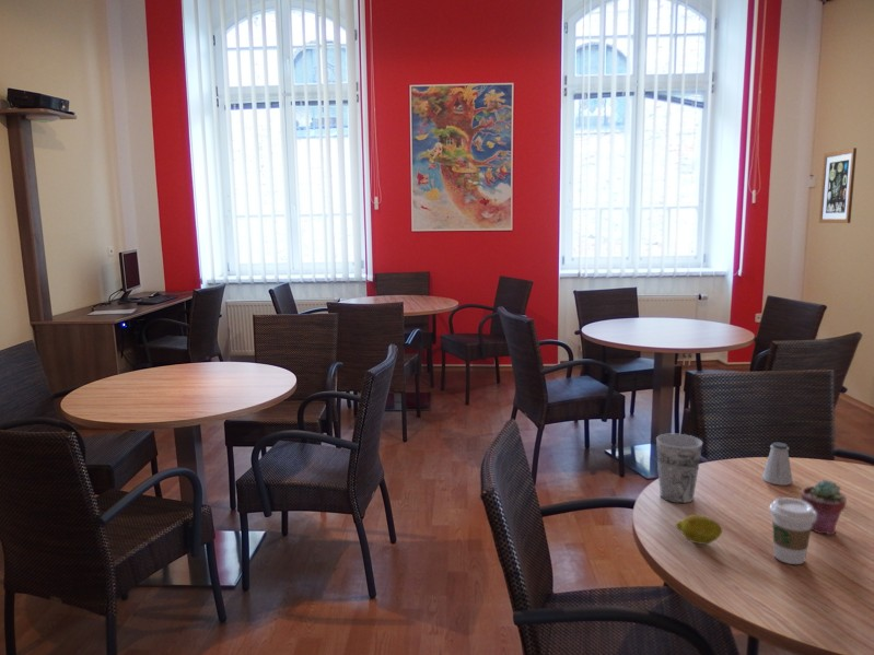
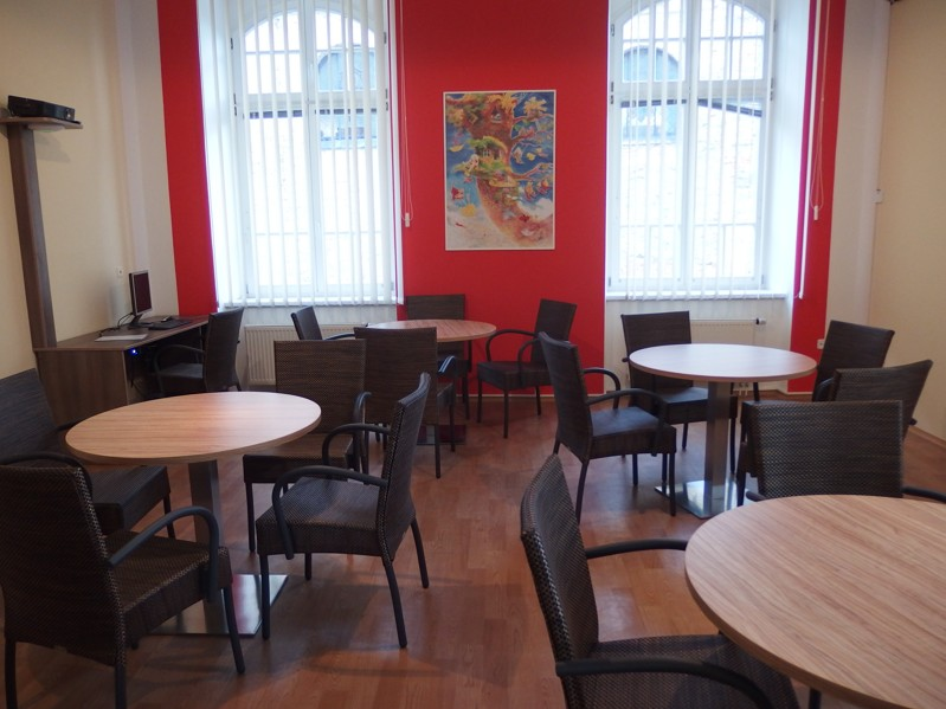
- wall art (836, 187)
- fruit (698, 528)
- cup (677, 468)
- coffee cup (791, 530)
- saltshaker (778, 461)
- potted succulent (823, 504)
